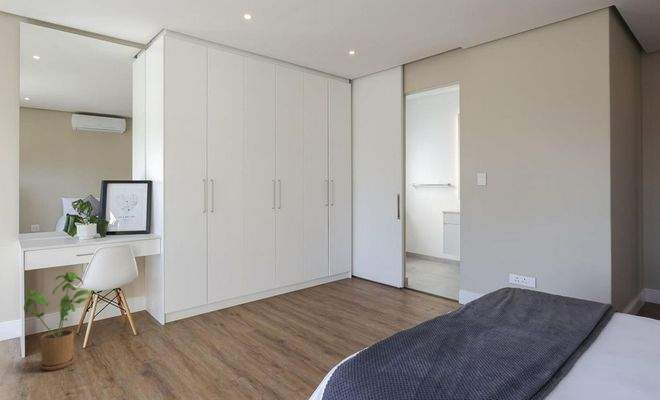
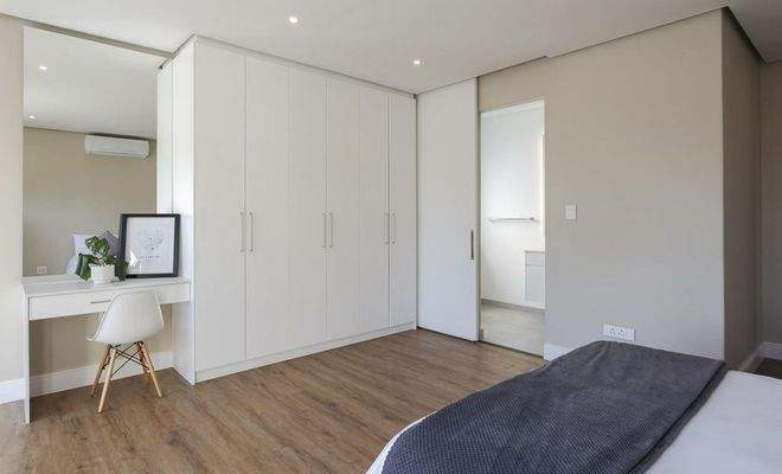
- house plant (62, 319)
